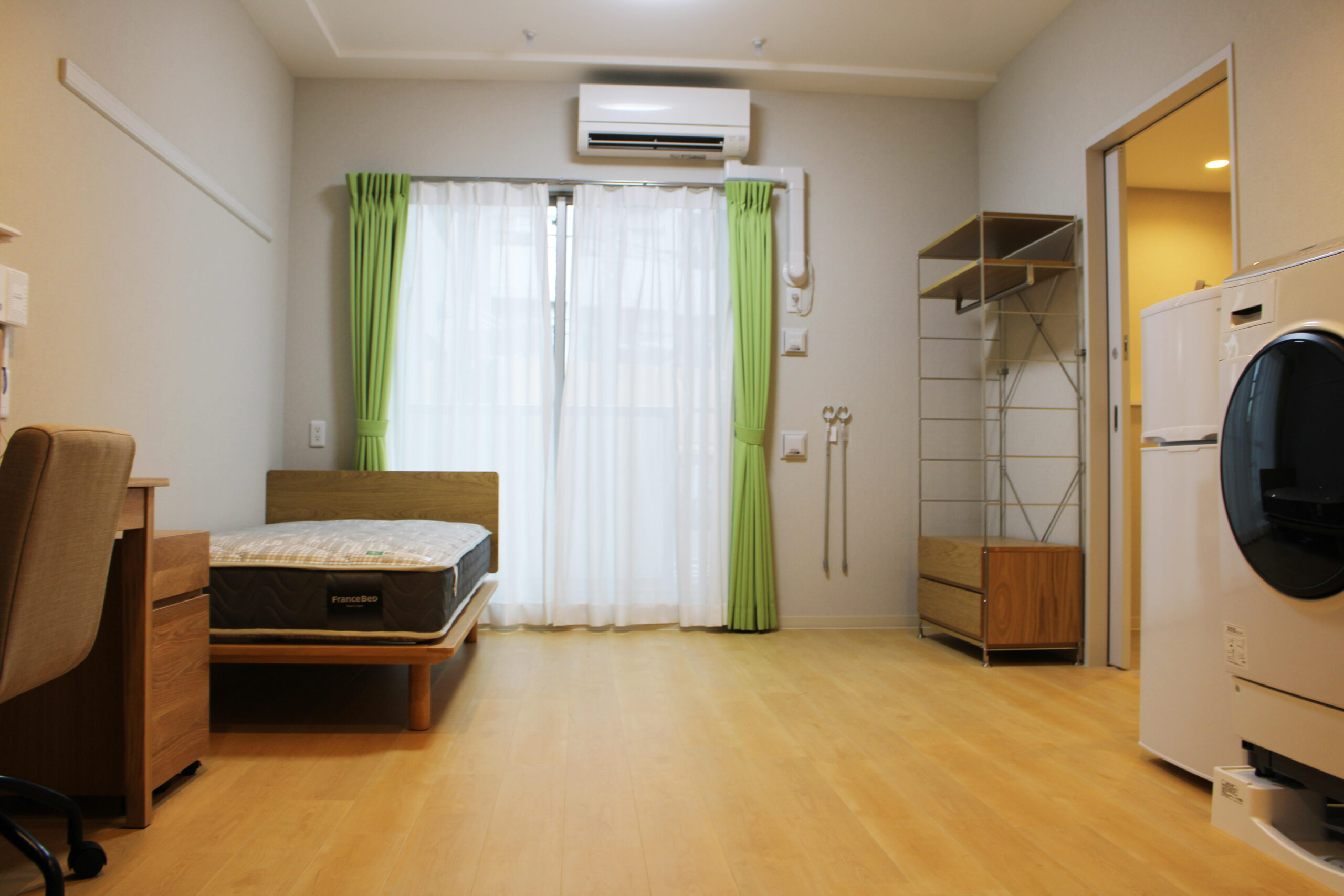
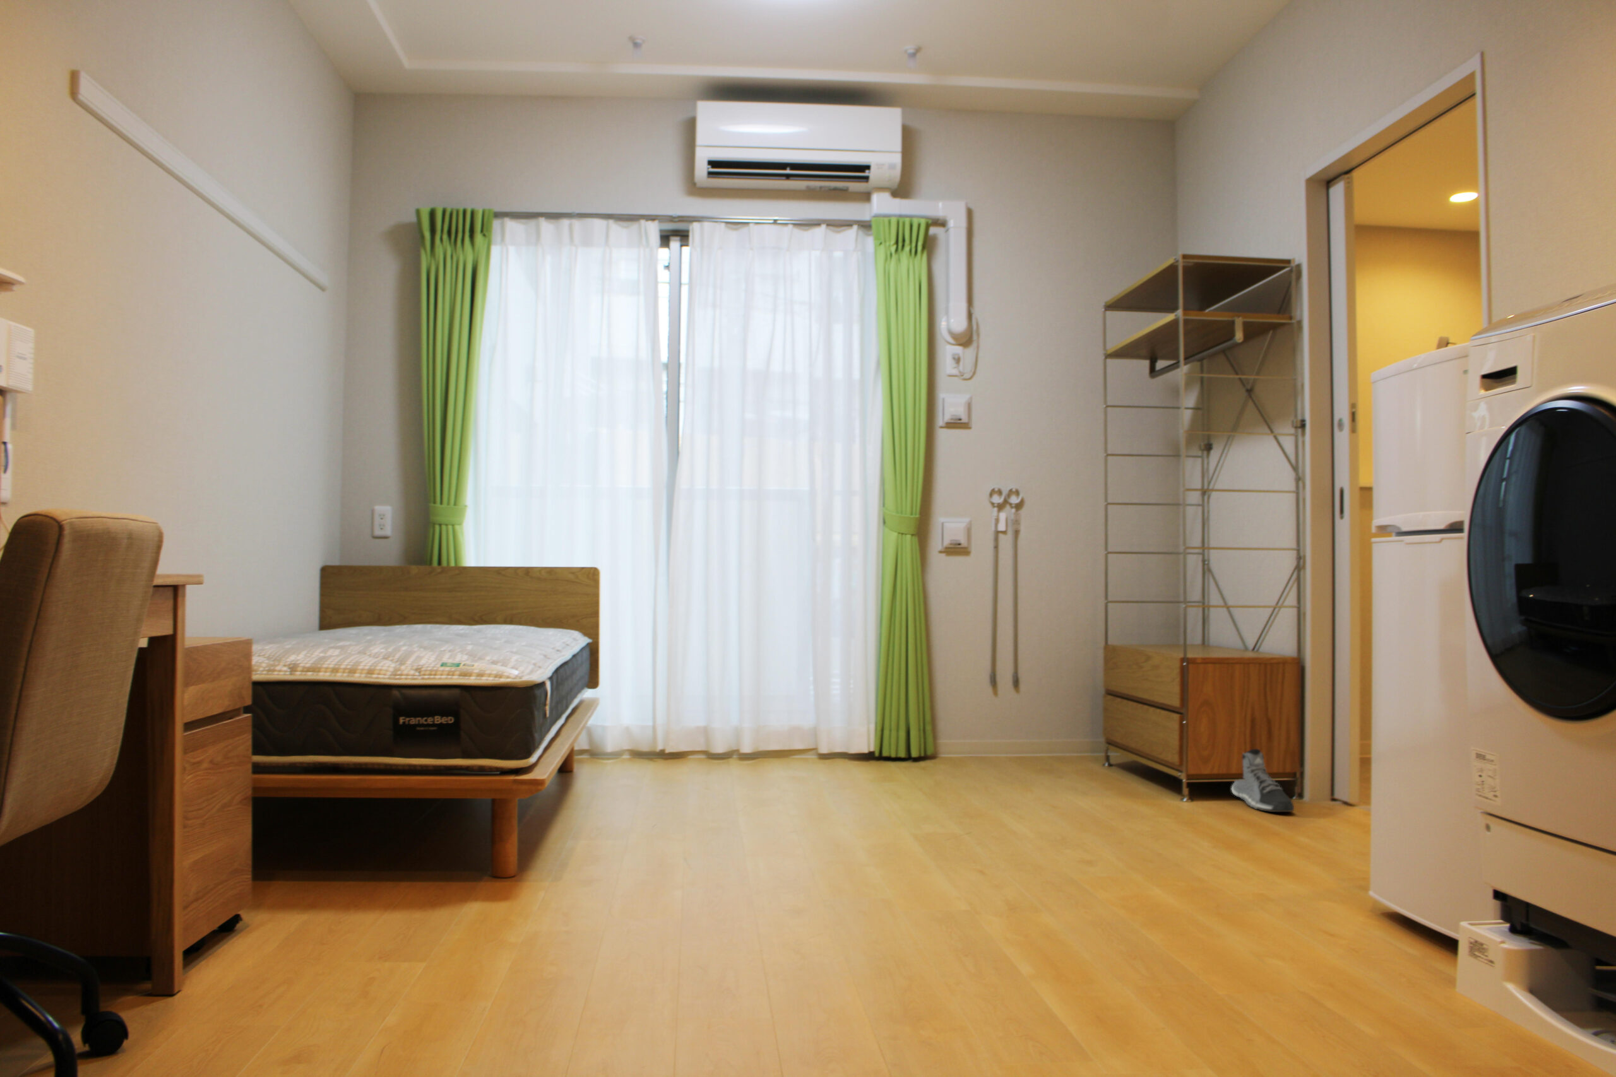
+ sneaker (1259, 778)
